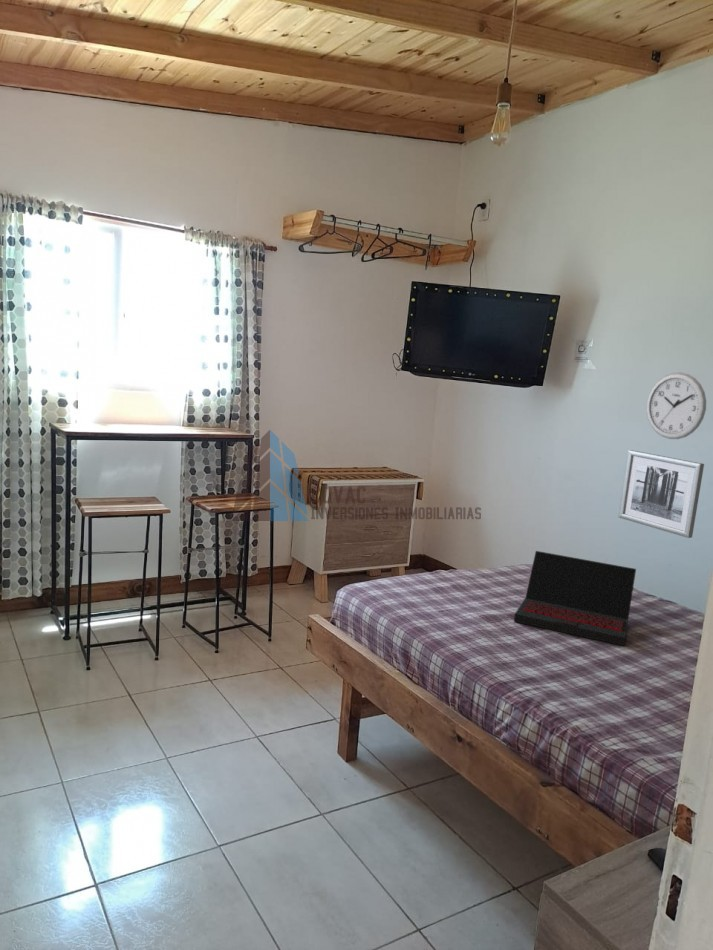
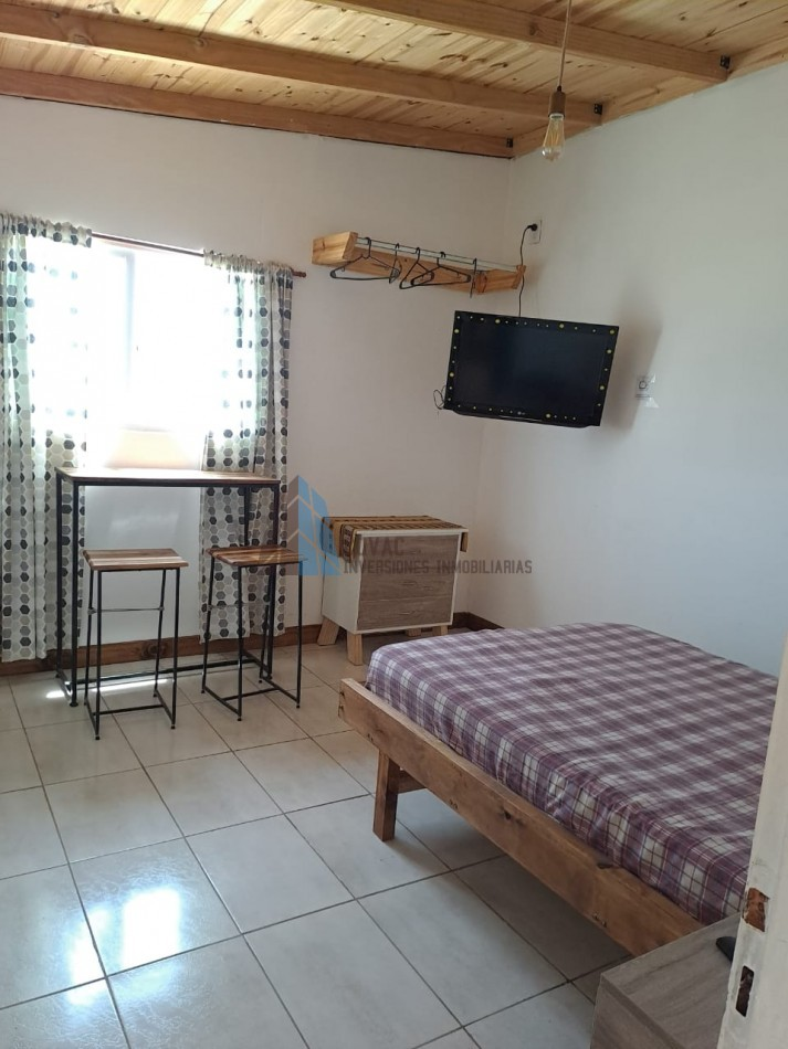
- wall clock (674, 406)
- wall art (658, 492)
- laptop (576, 593)
